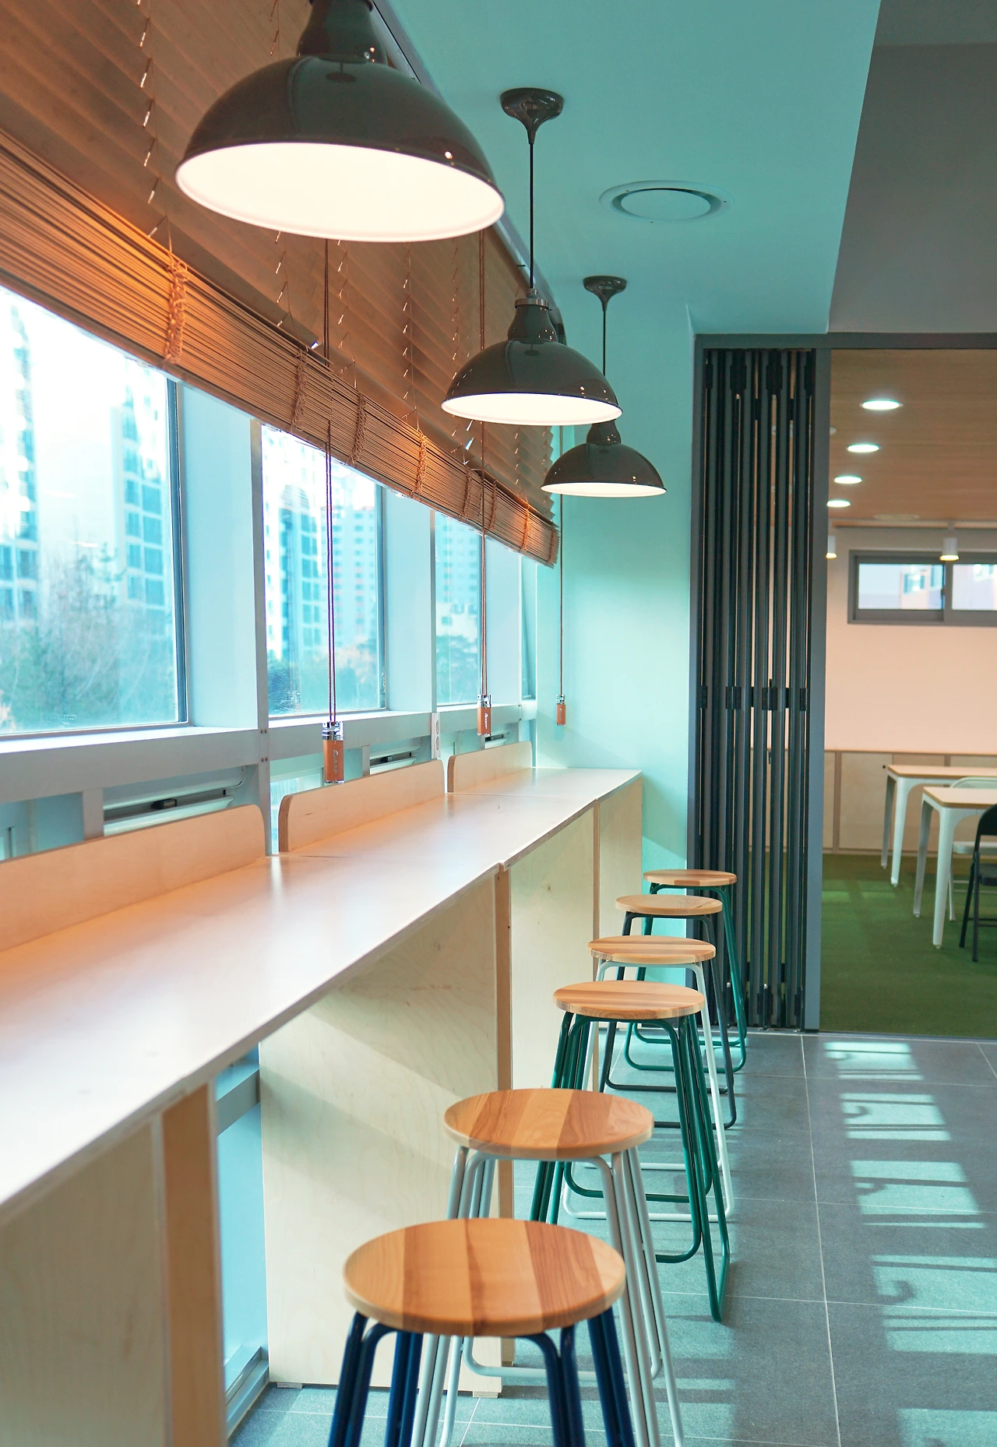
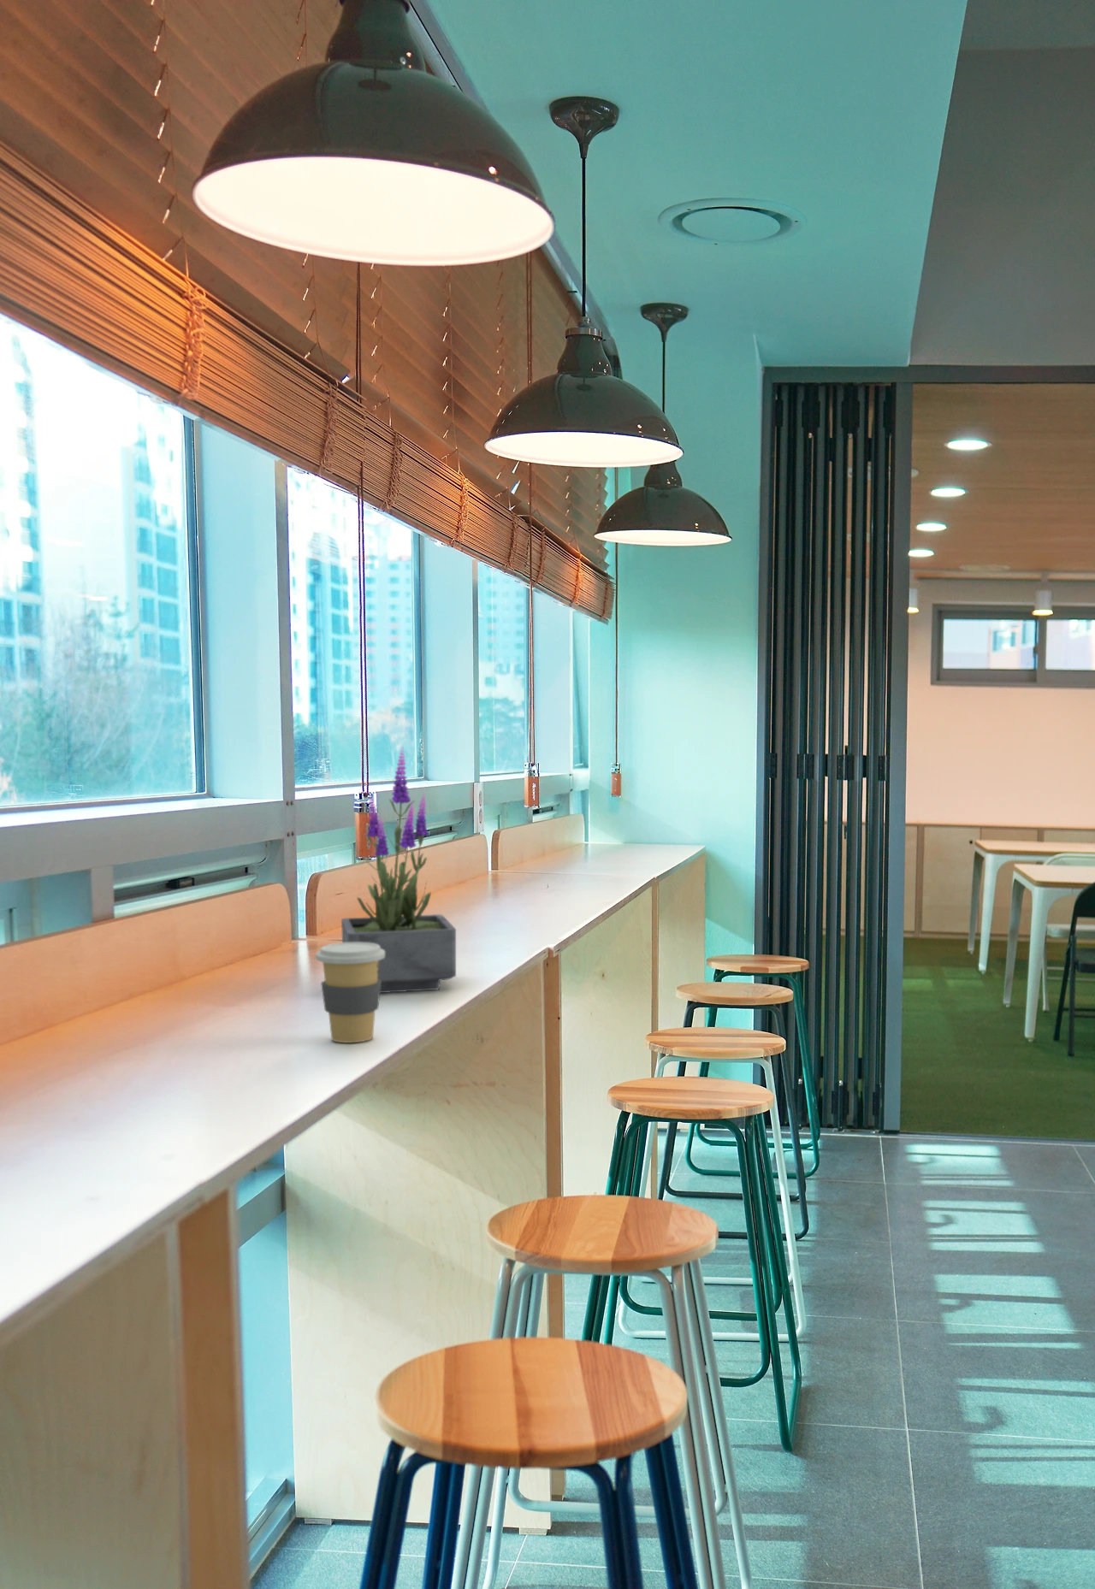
+ potted plant (396, 866)
+ coffee cup (351, 993)
